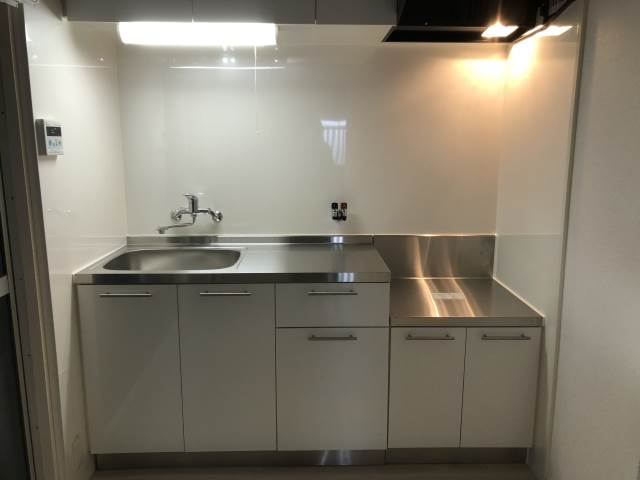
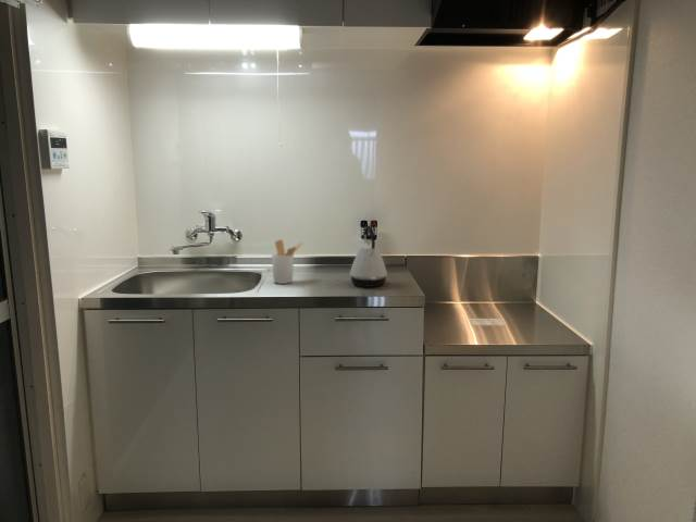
+ utensil holder (288, 261)
+ kettle (368, 254)
